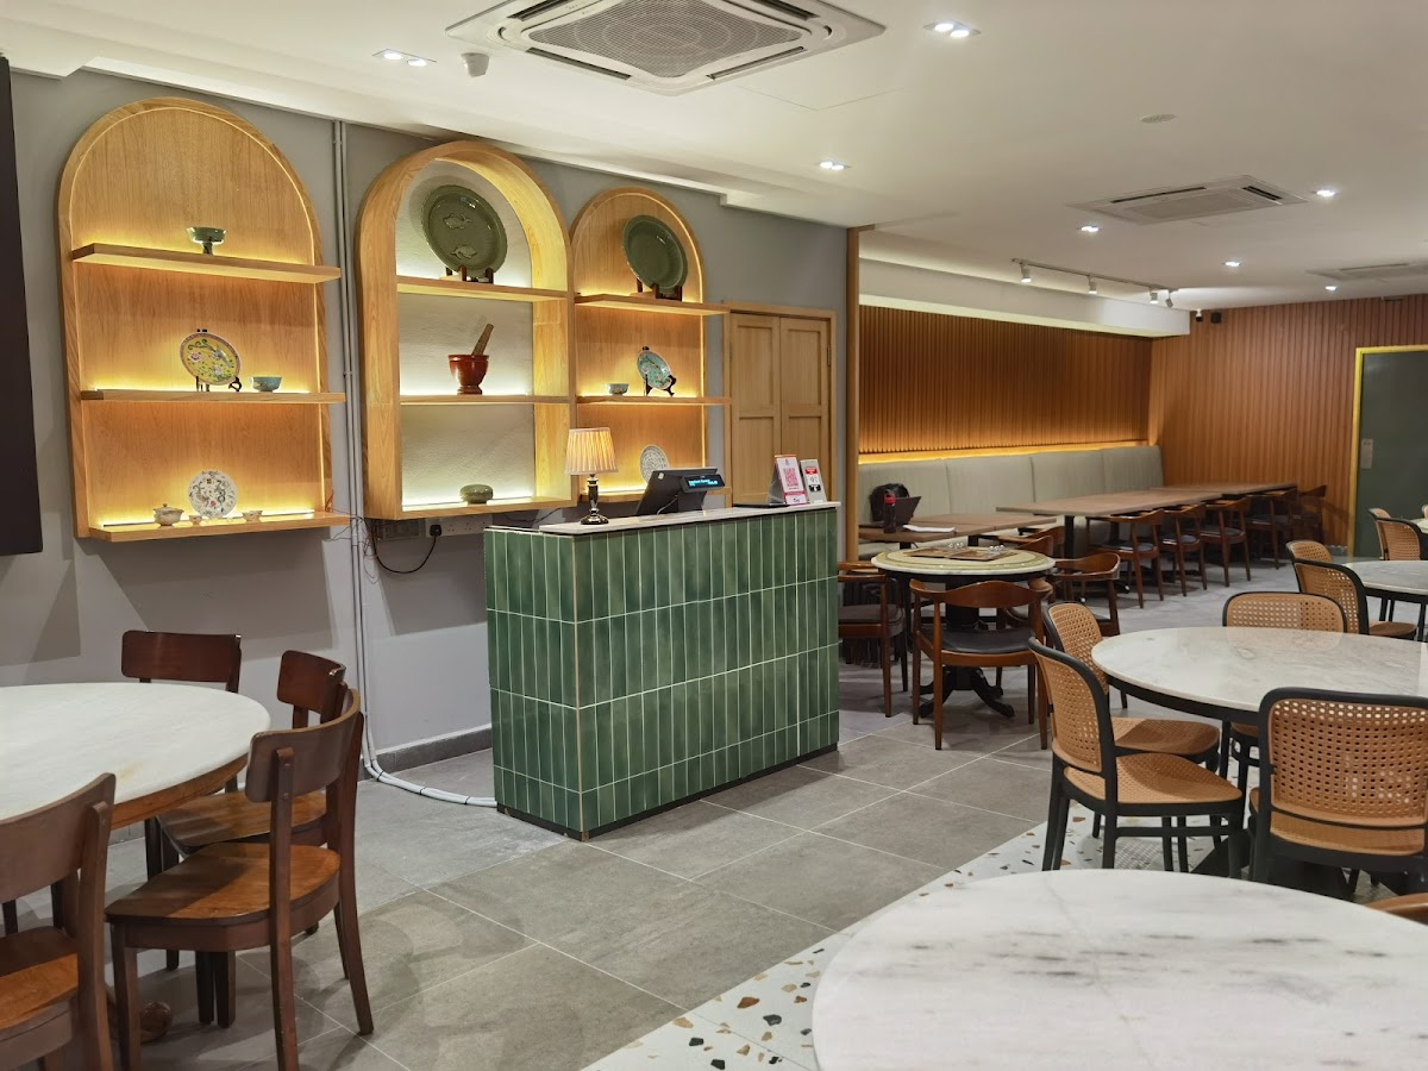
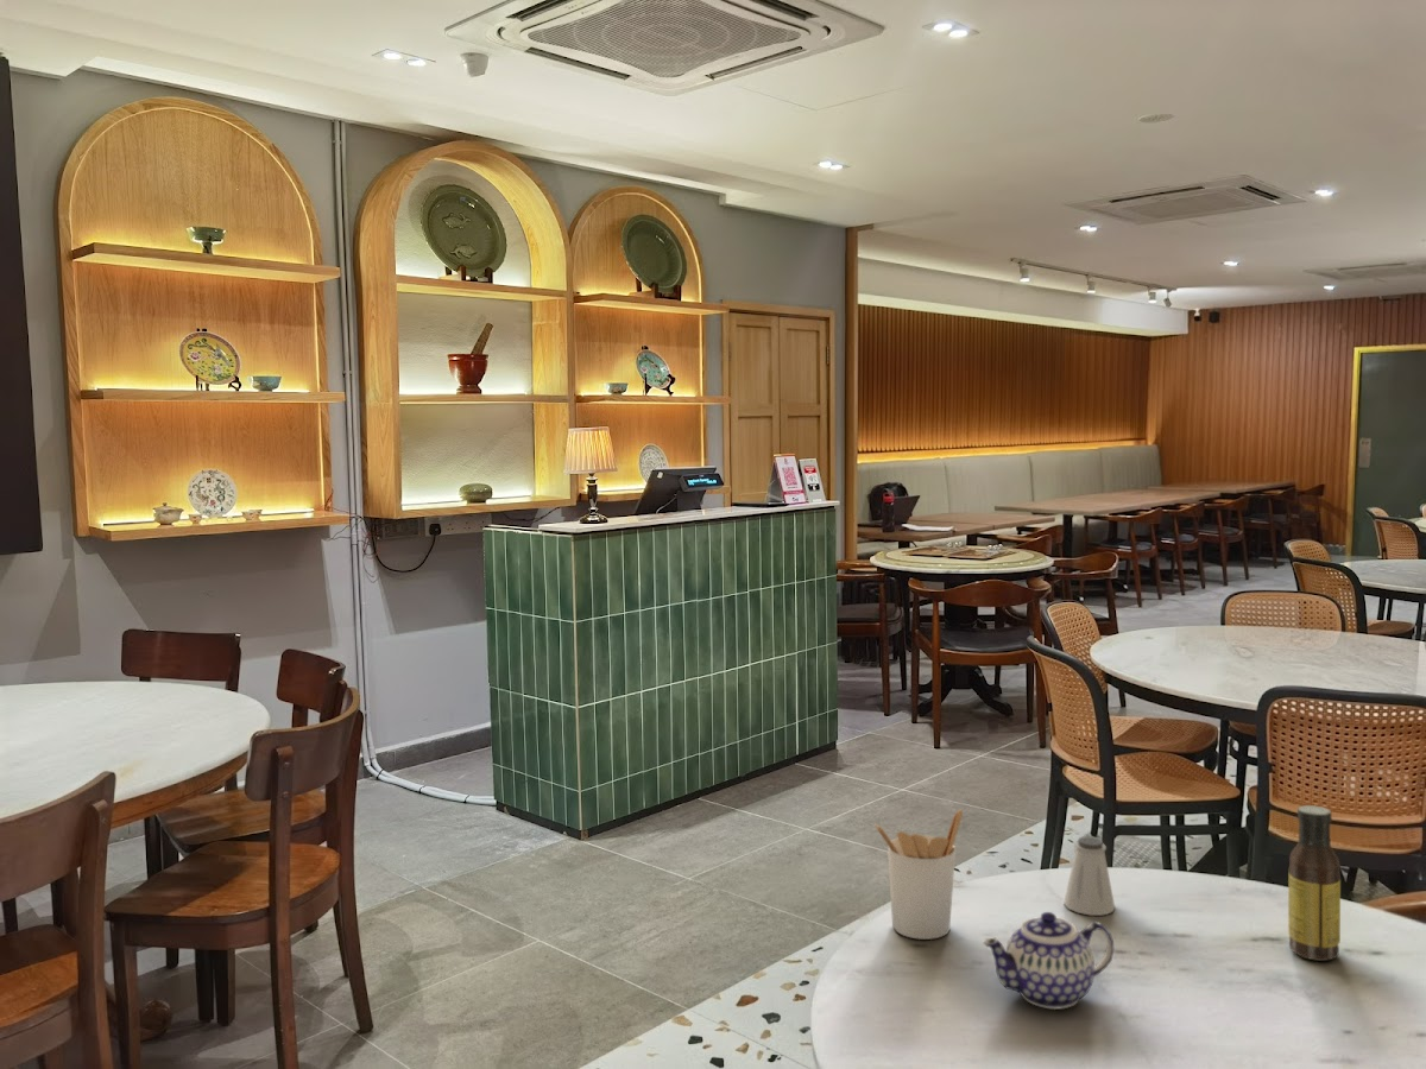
+ sauce bottle (1314, 880)
+ saltshaker (1090, 873)
+ teapot (1049, 954)
+ utensil holder (921, 873)
